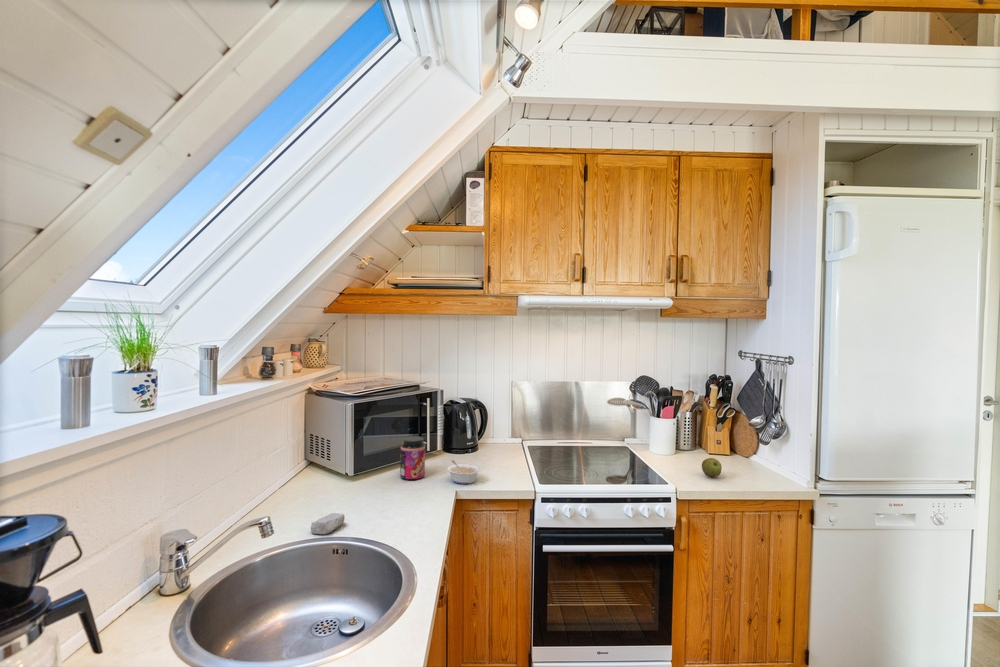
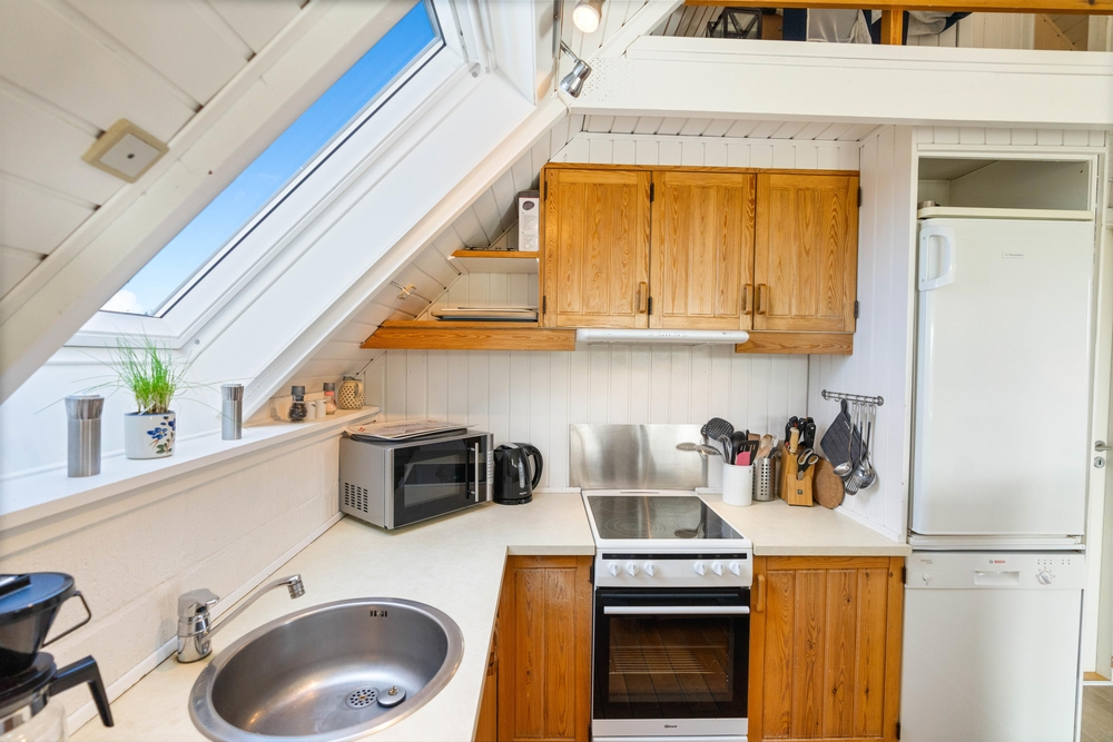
- legume (462, 473)
- jar (412, 457)
- soap bar (329, 521)
- apple (711, 467)
